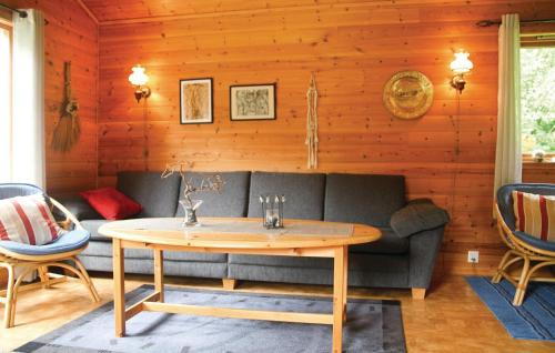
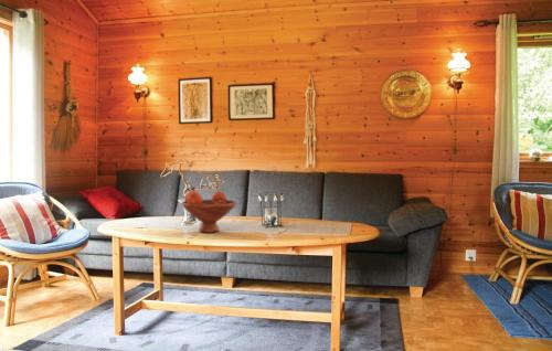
+ fruit bowl (209, 211)
